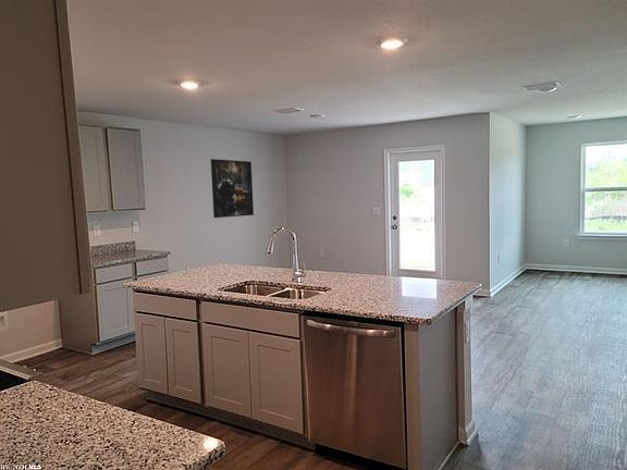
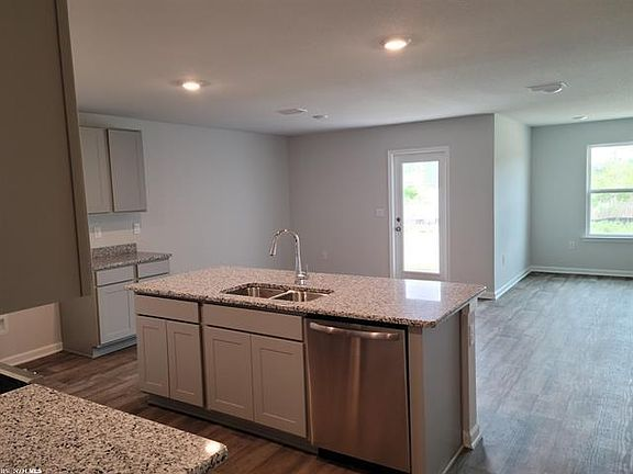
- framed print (233, 188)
